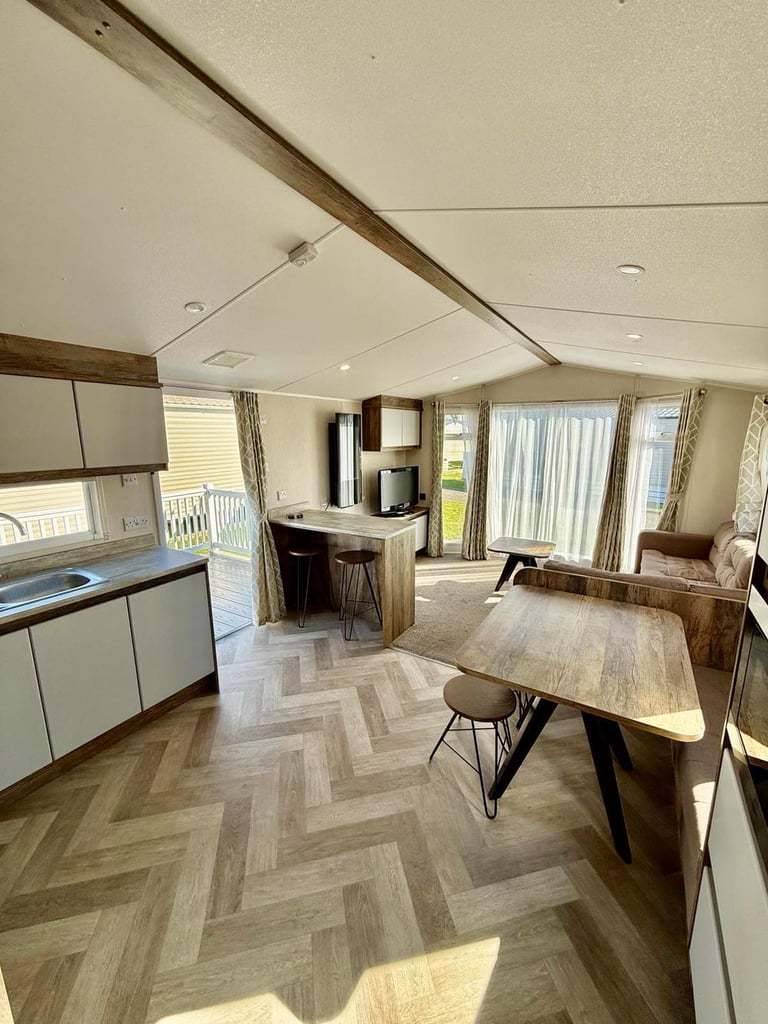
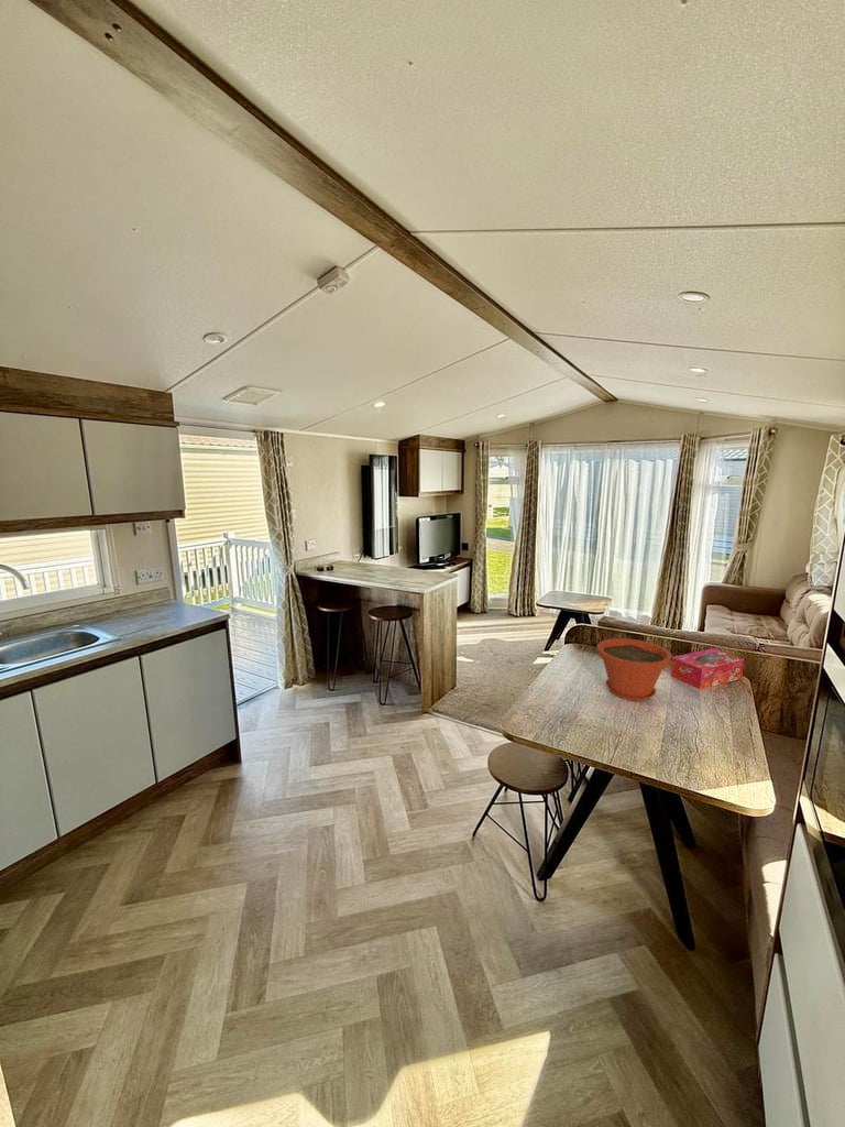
+ tissue box (706, 667)
+ plant pot (632, 671)
